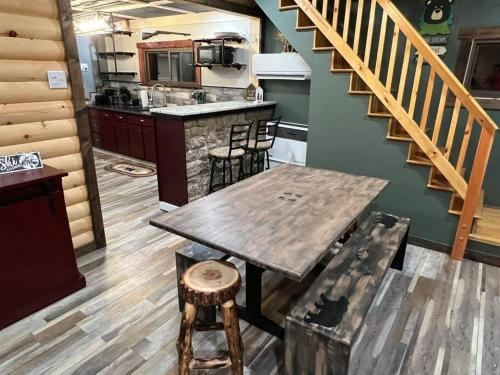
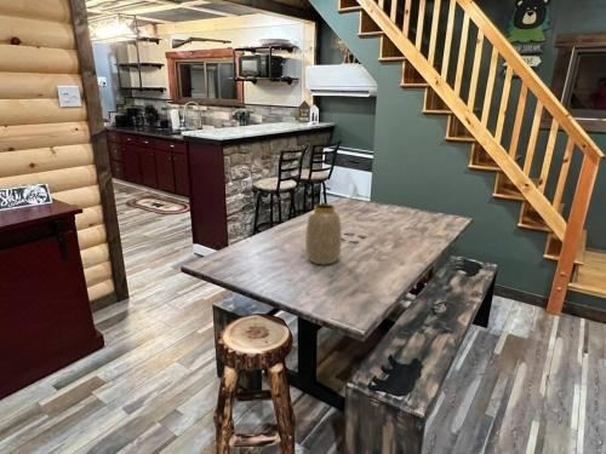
+ vase (324, 232)
